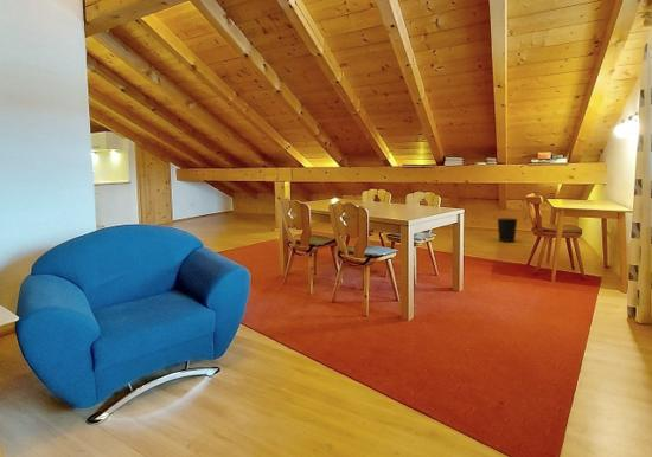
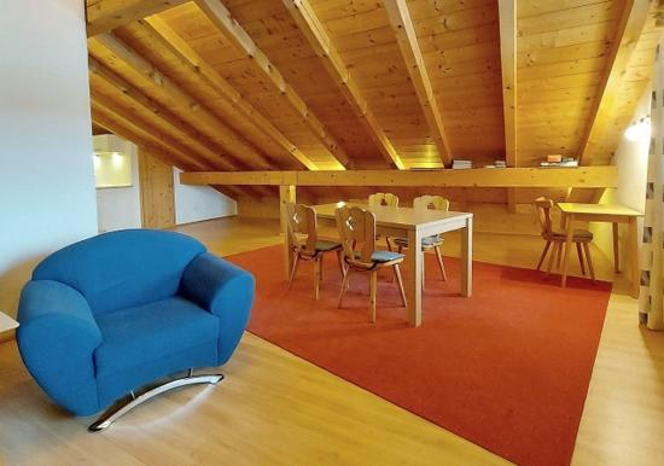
- wastebasket (506, 230)
